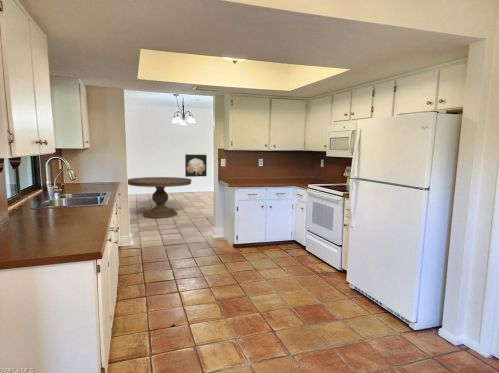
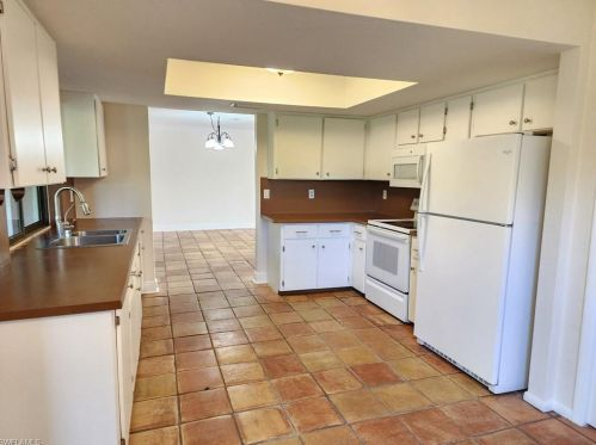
- wall art (196, 165)
- dining table (160, 197)
